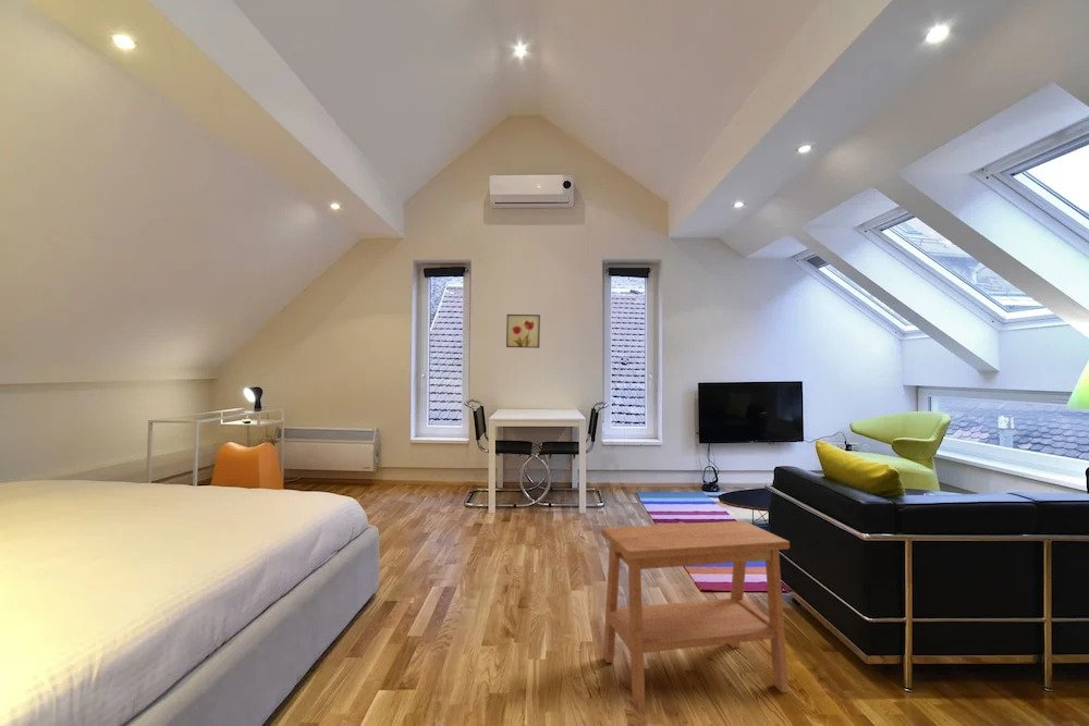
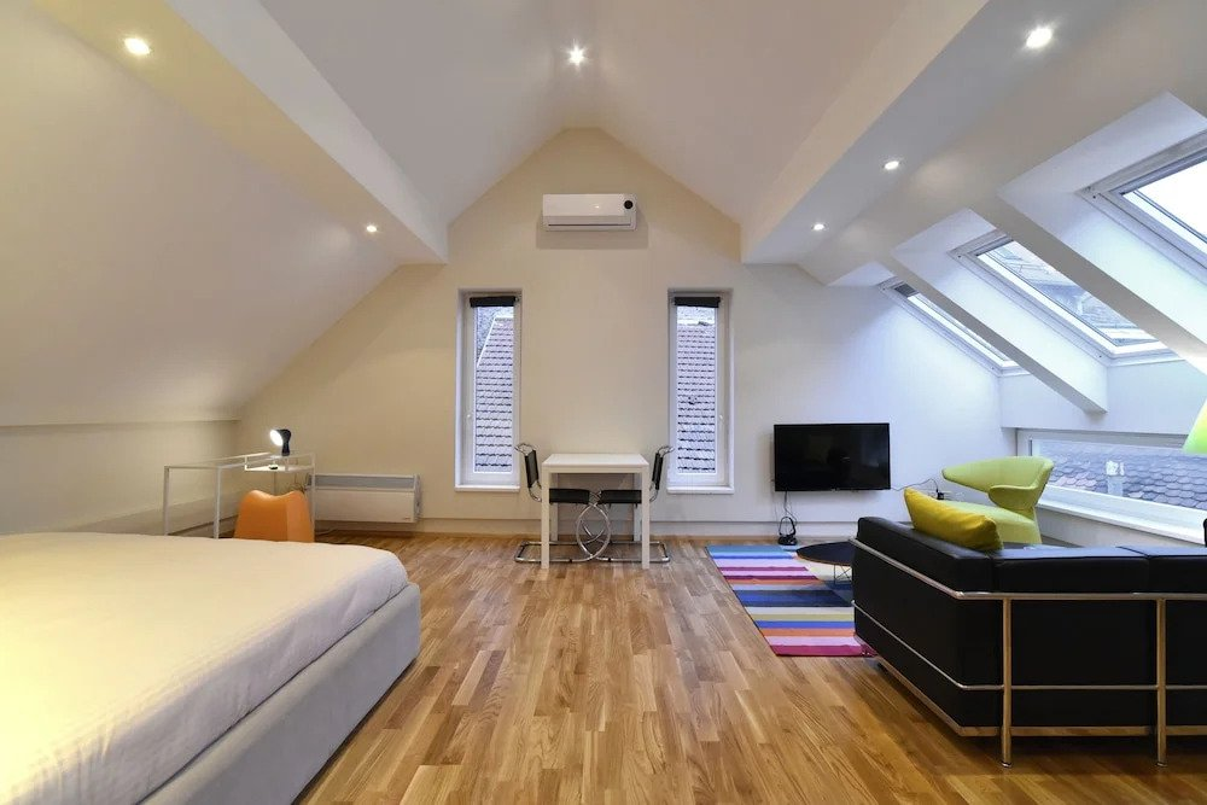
- side table (692, 603)
- wall art (523, 331)
